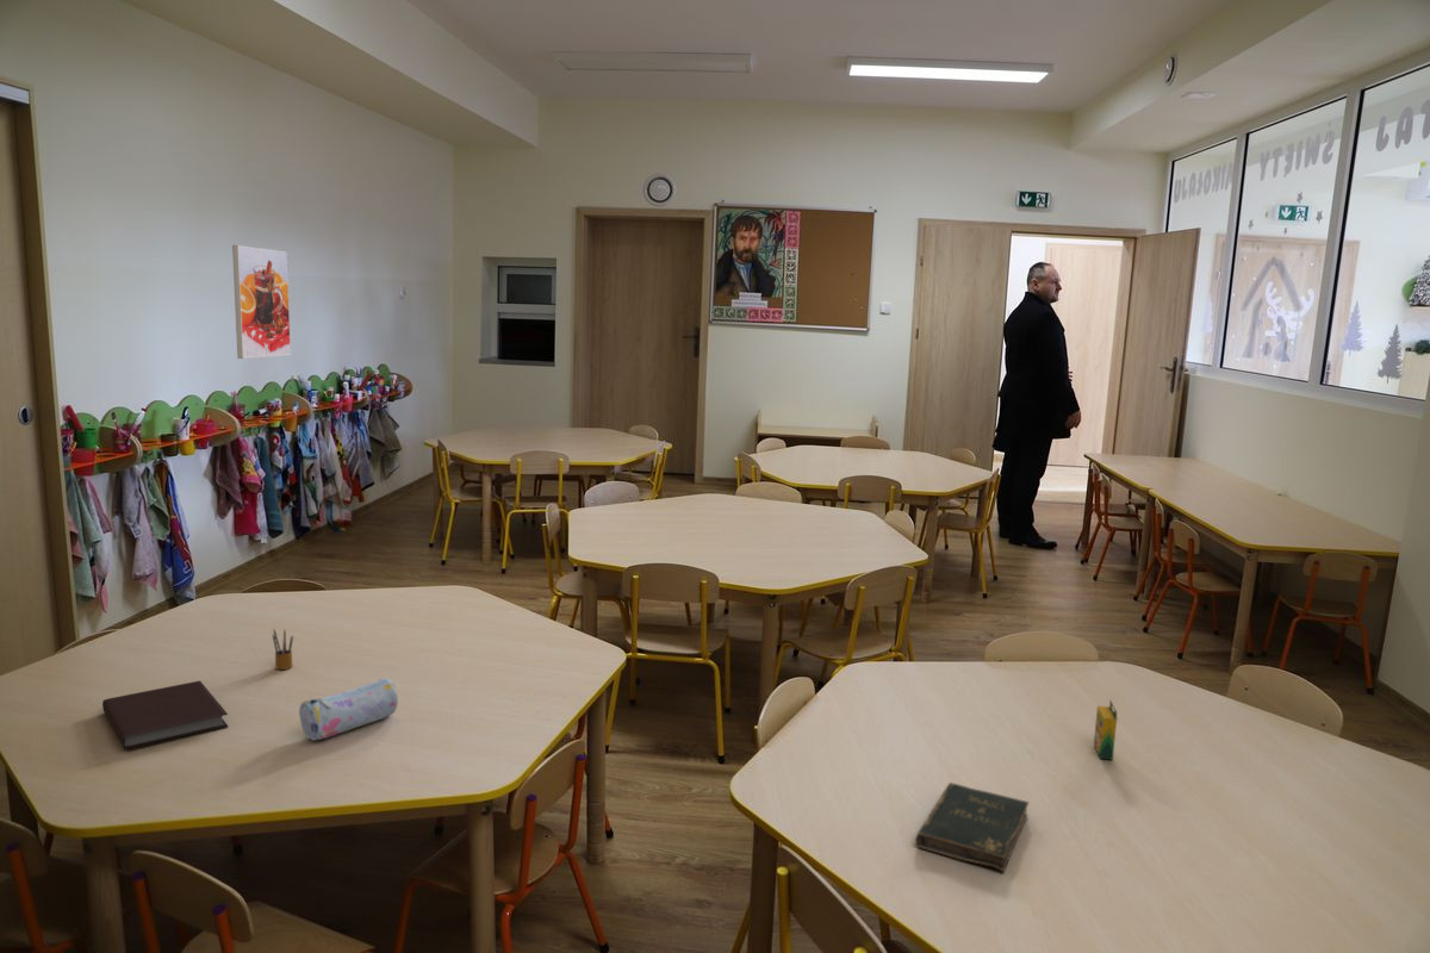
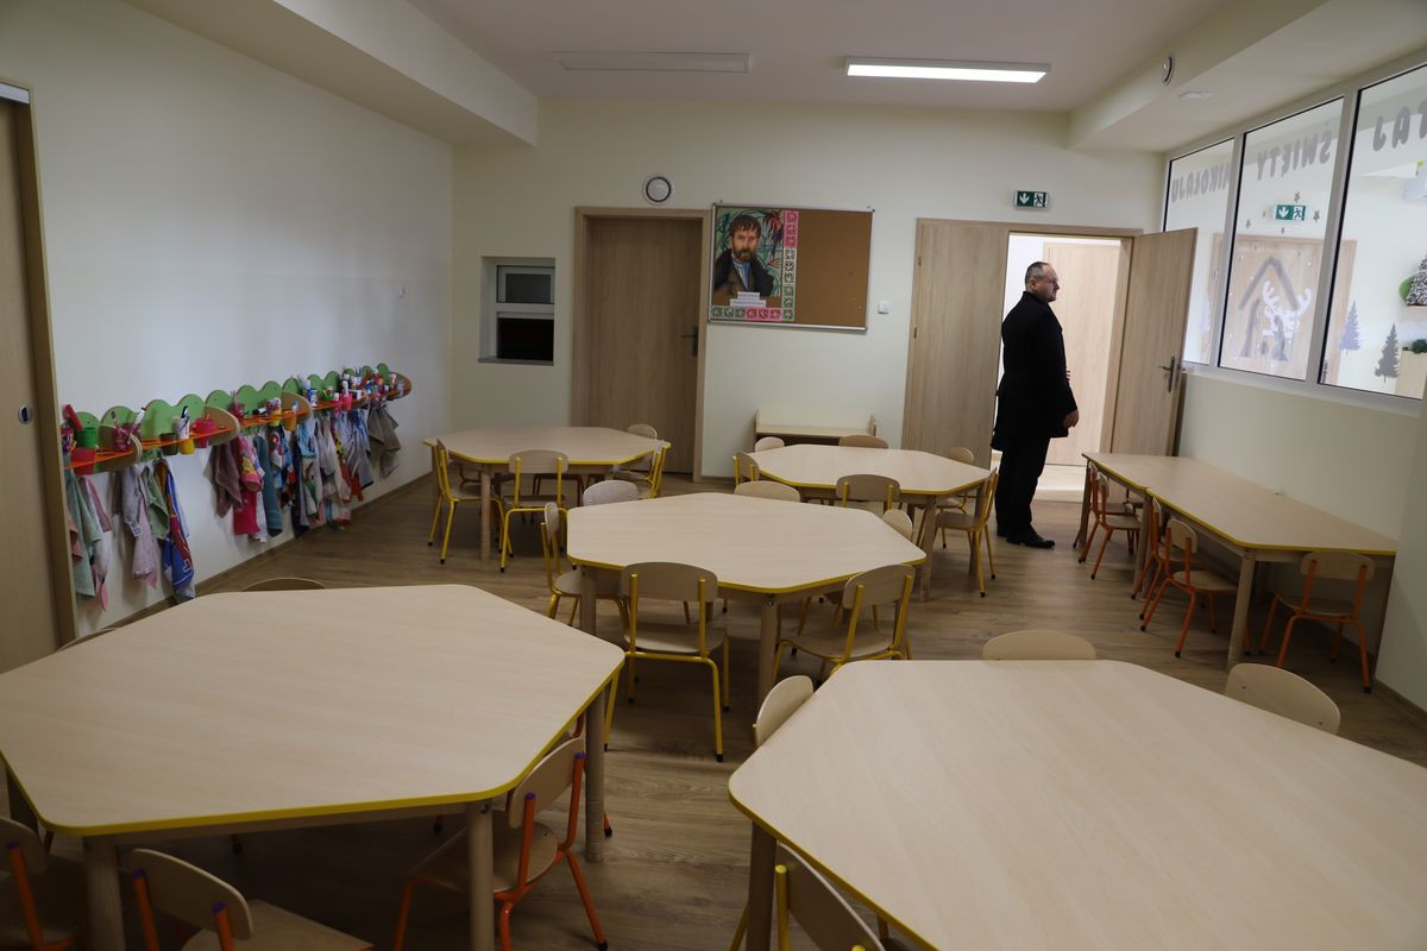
- crayon box (1105, 728)
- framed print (262, 303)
- notebook (164, 712)
- bible (974, 822)
- pencil case (348, 706)
- pencil box (282, 648)
